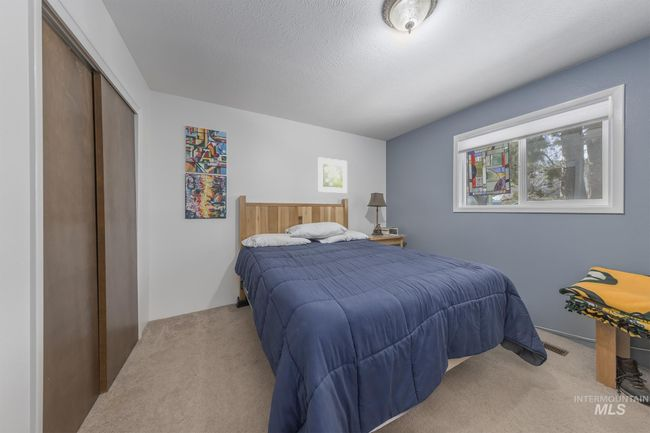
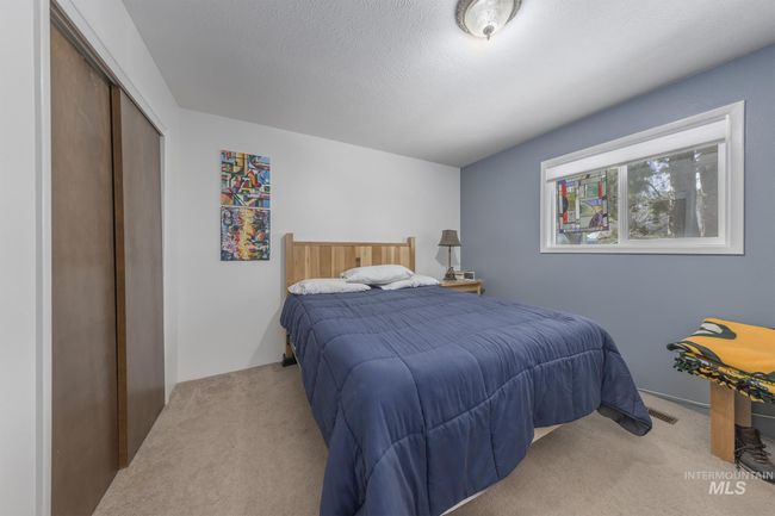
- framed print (332, 175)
